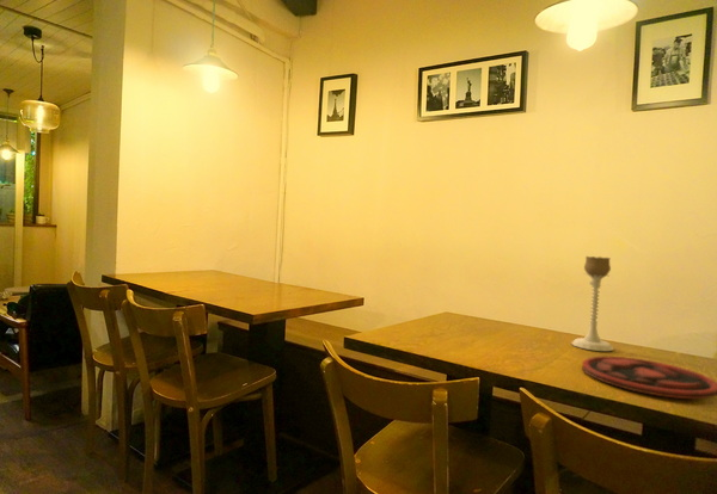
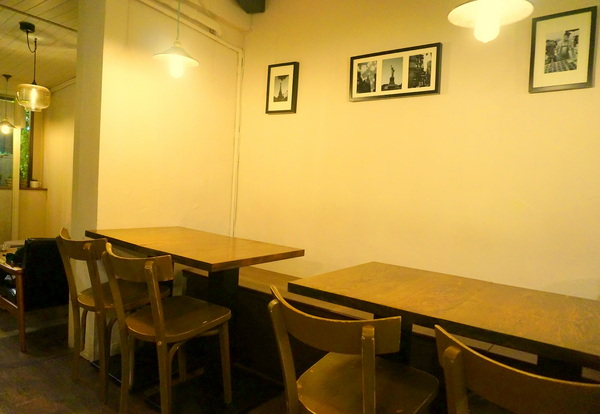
- candle holder (594, 302)
- plate (645, 373)
